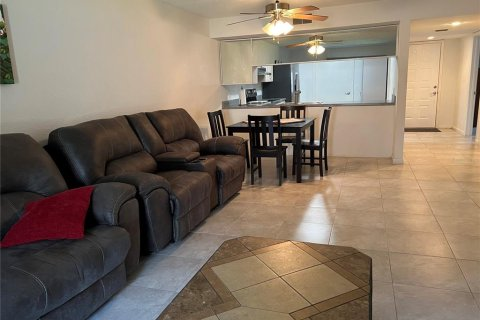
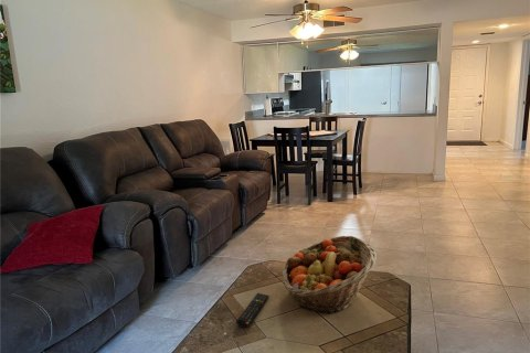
+ fruit basket (327, 270)
+ remote control (253, 309)
